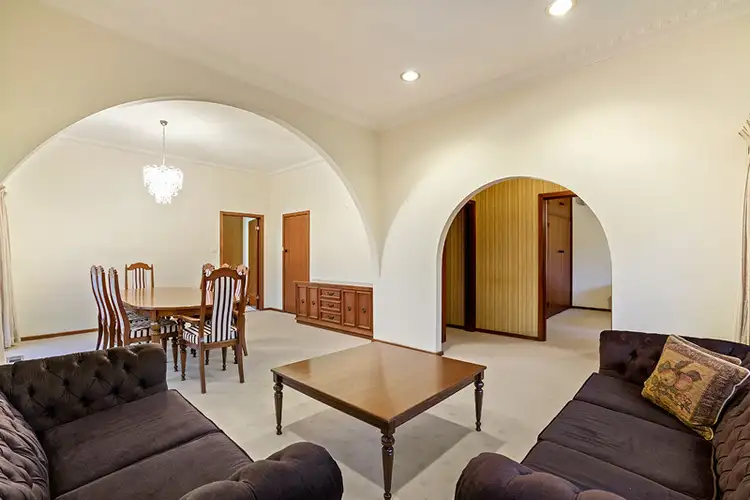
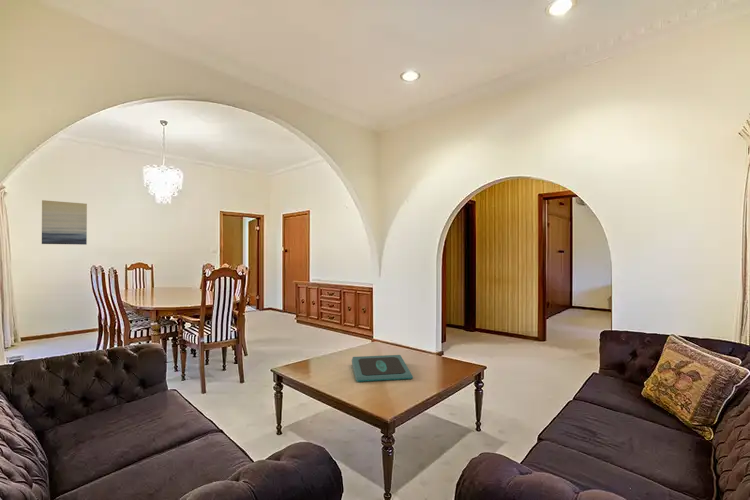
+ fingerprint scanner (380, 367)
+ wall art (64, 223)
